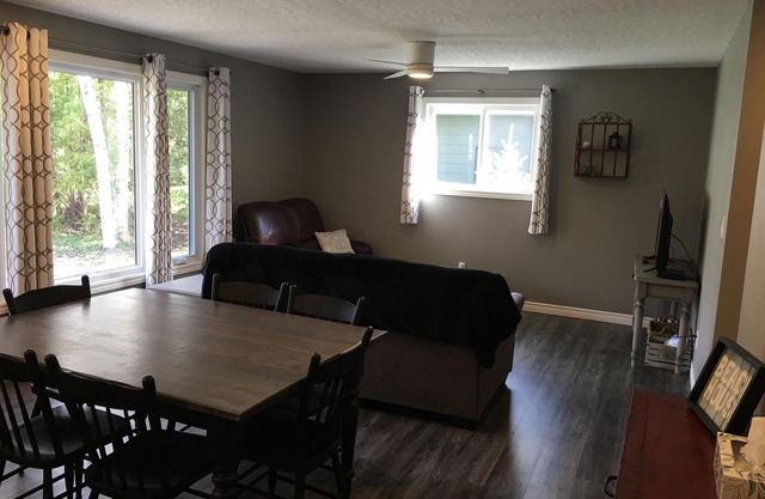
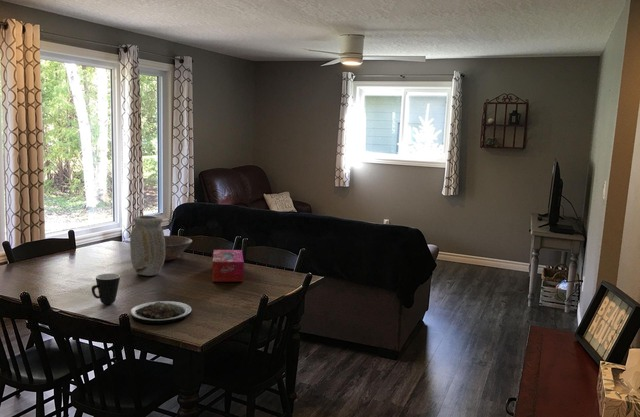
+ plate (161, 309)
+ tissue box (227, 264)
+ bowl (165, 248)
+ vase (147, 245)
+ mug (105, 290)
